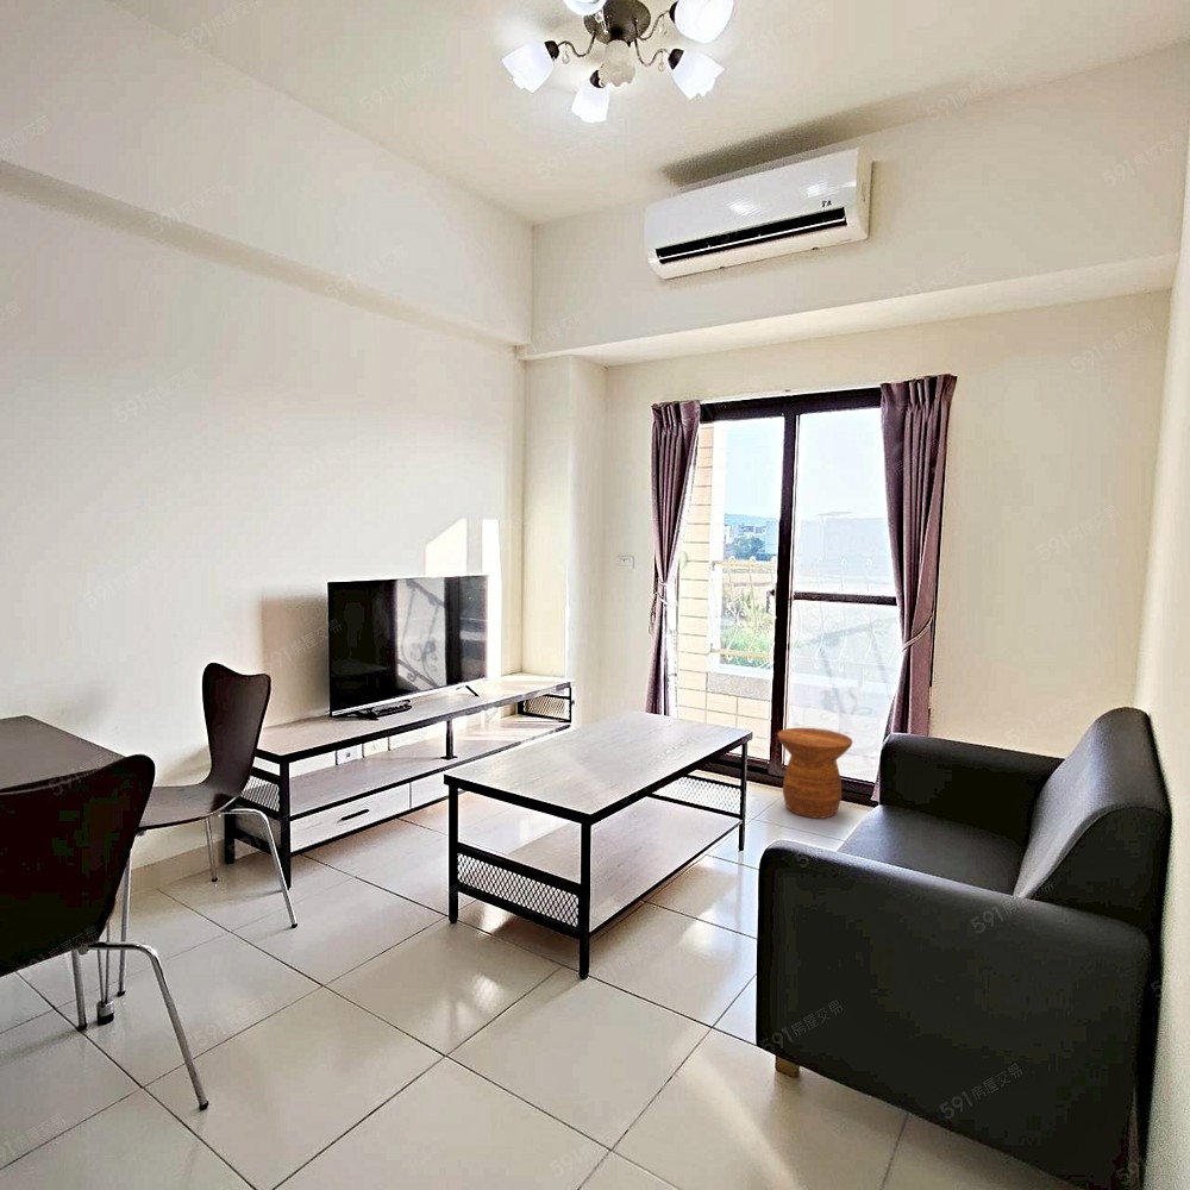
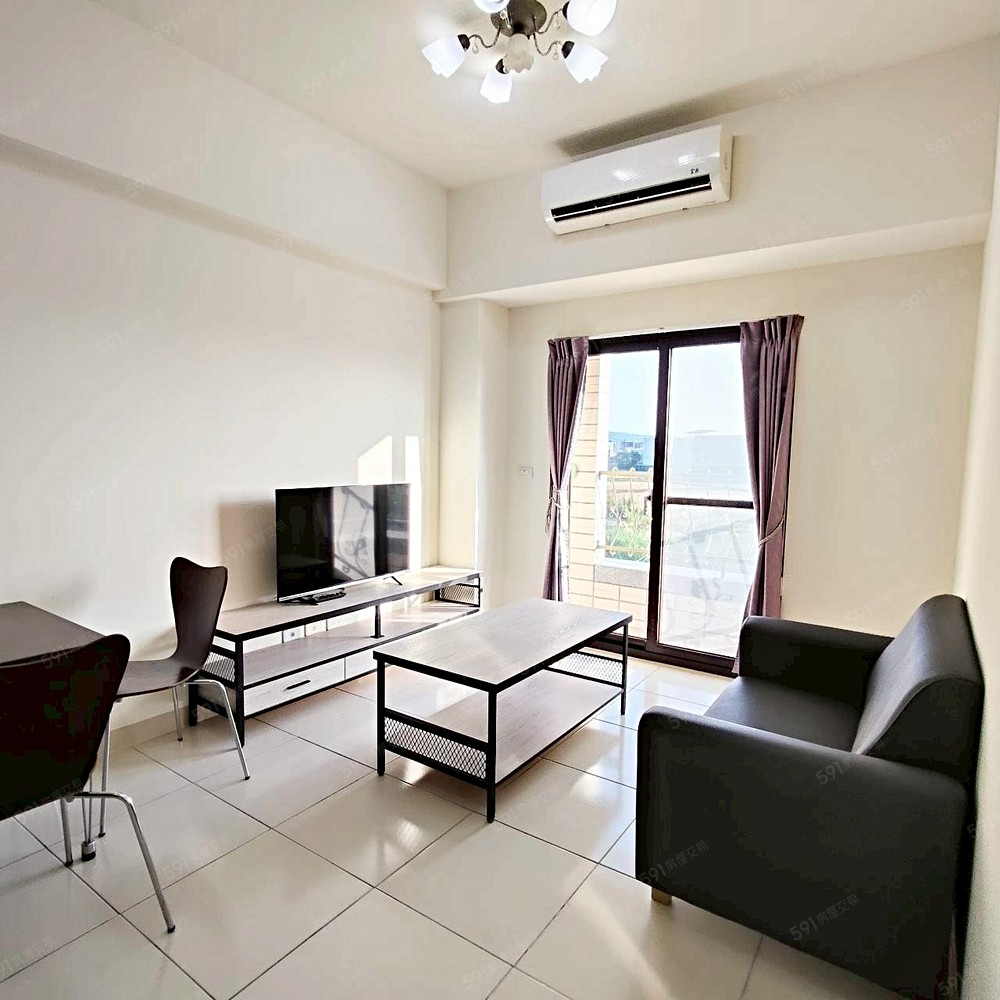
- side table (812, 774)
